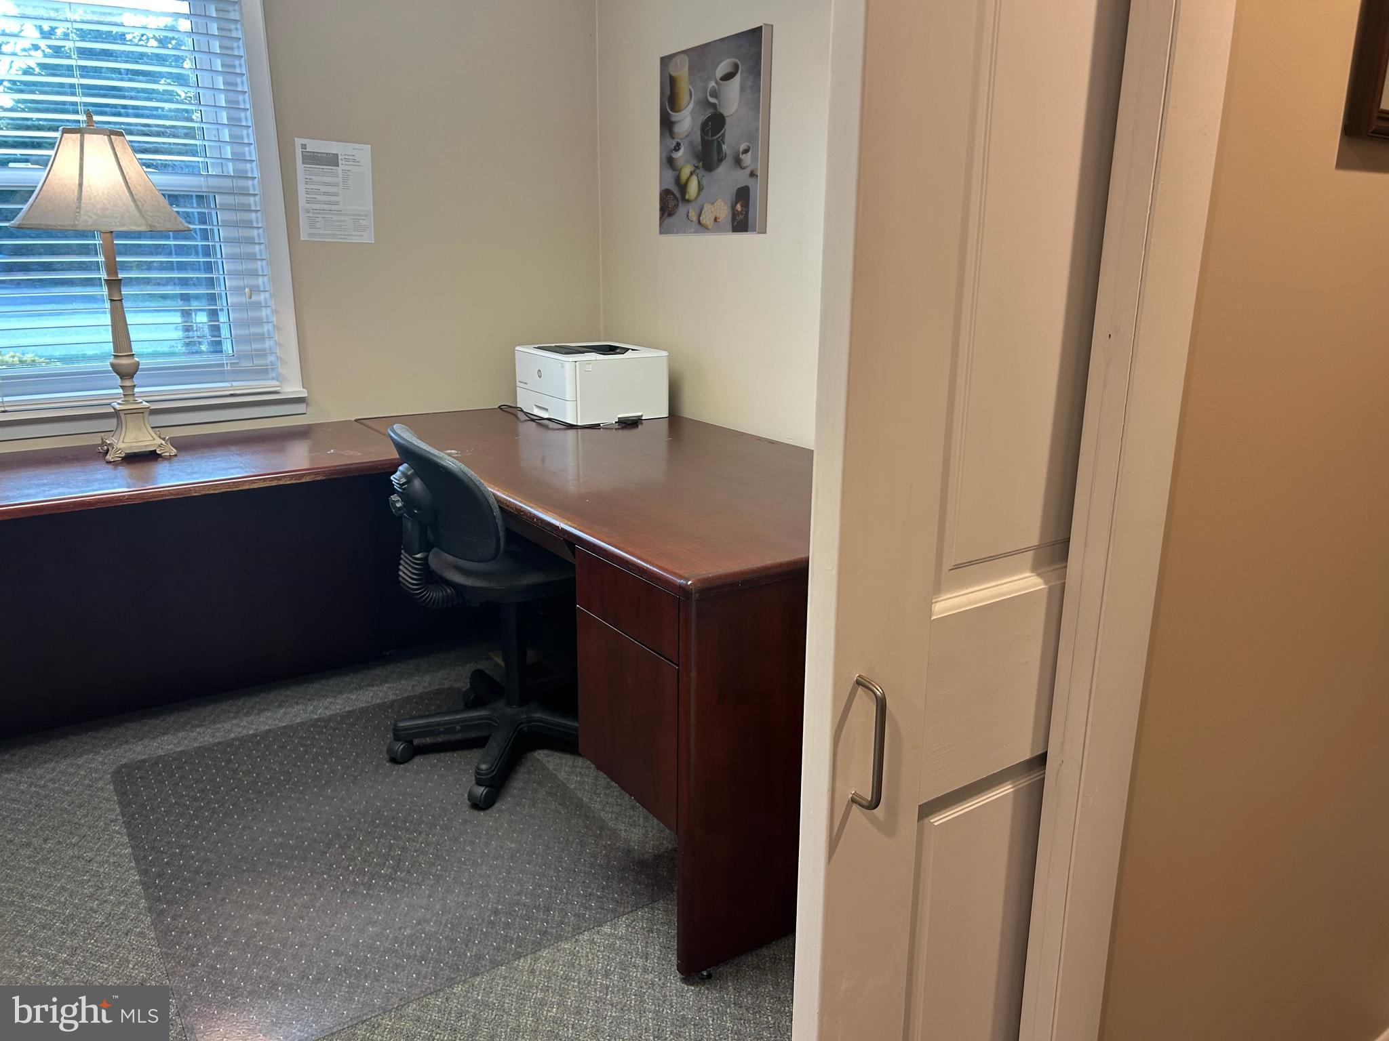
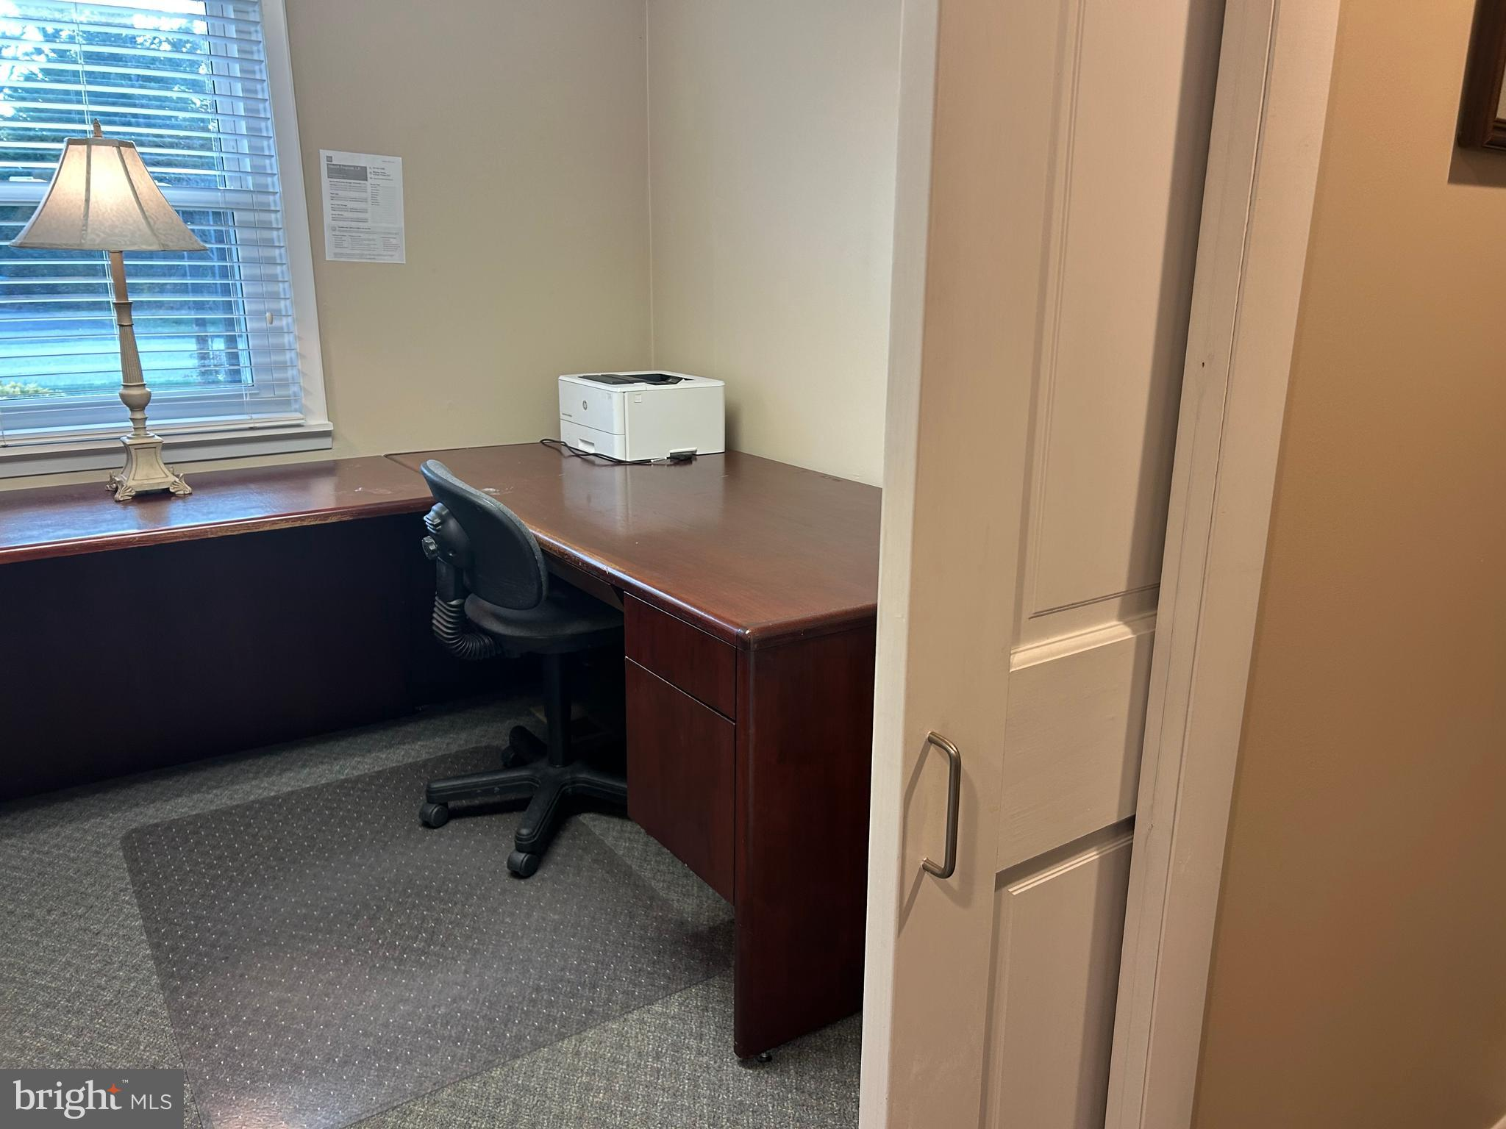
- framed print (710, 140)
